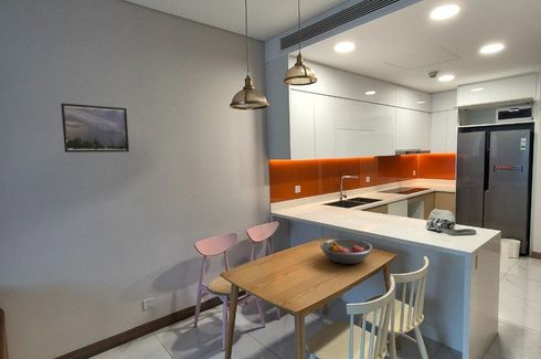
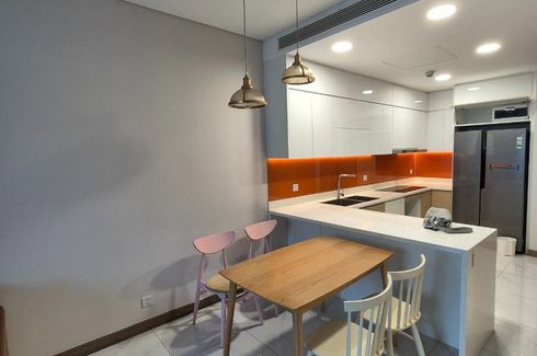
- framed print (97, 128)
- fruit bowl (346, 251)
